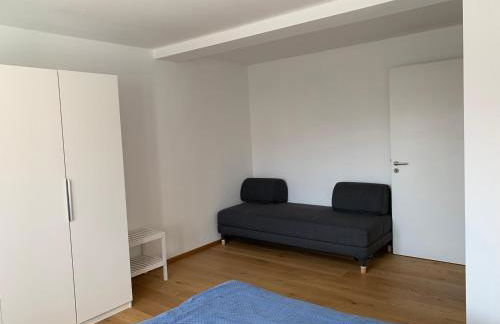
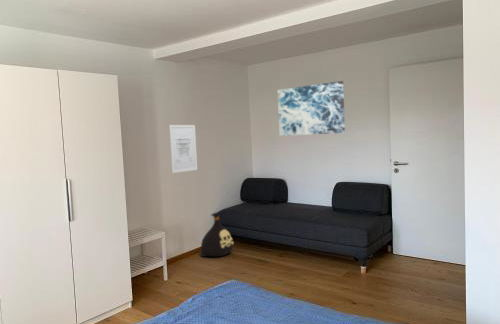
+ wall art (309, 110)
+ bag (216, 233)
+ wall art (183, 148)
